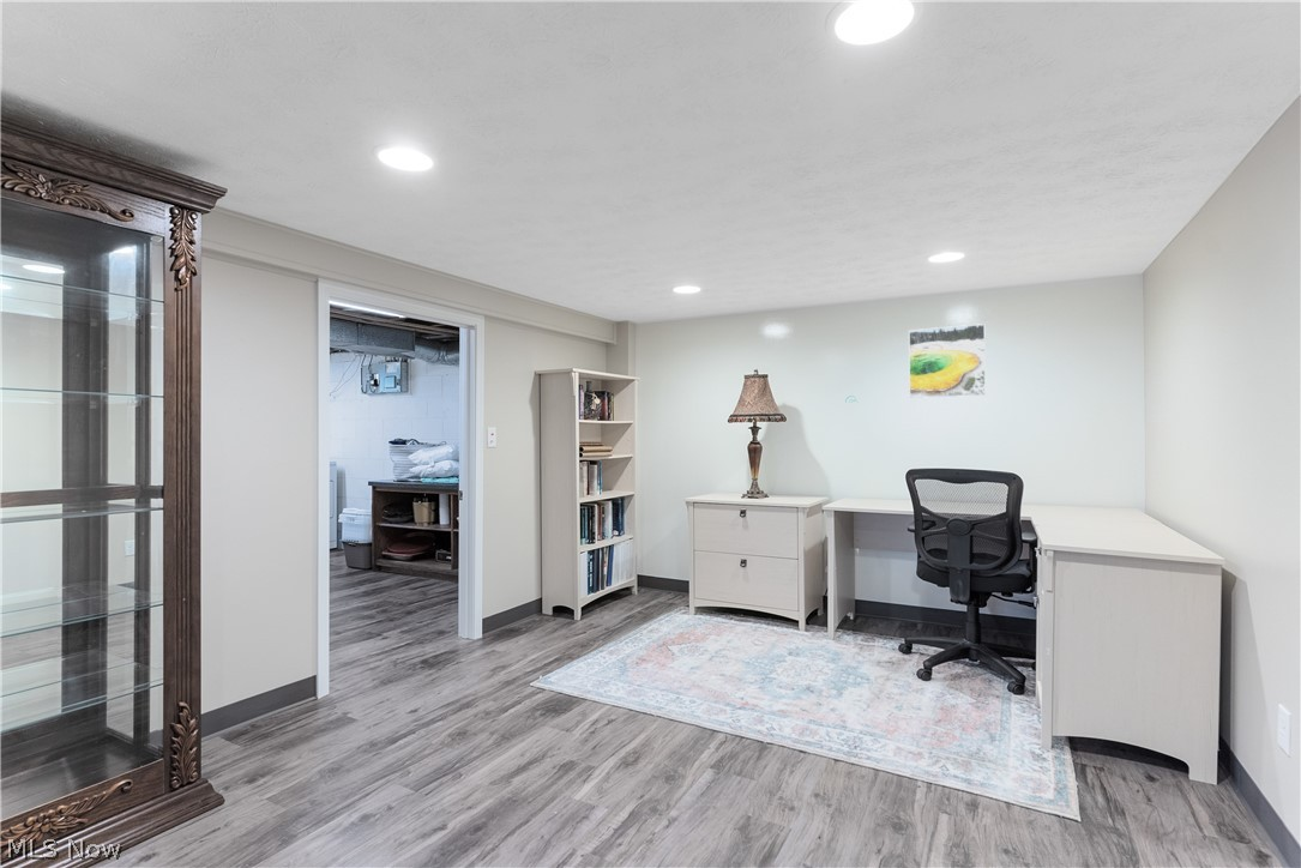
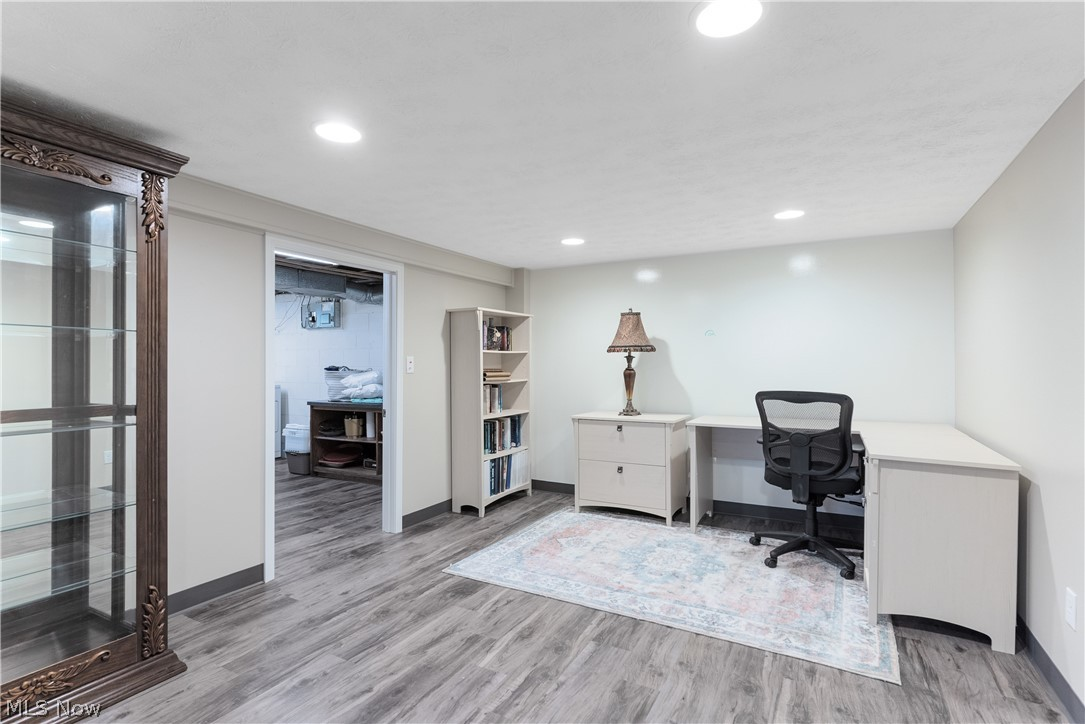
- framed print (946, 361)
